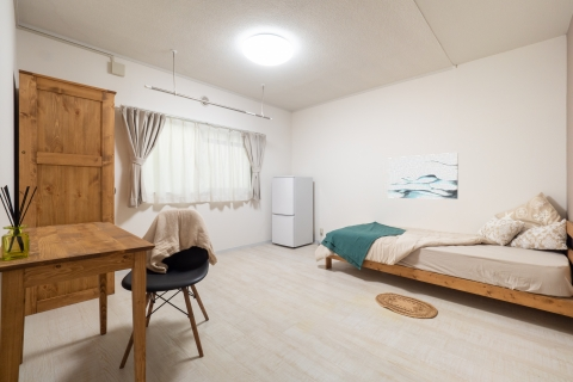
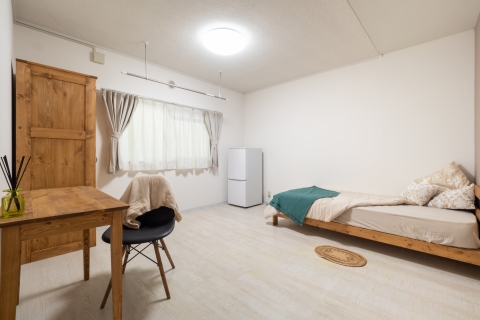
- wall art (419, 177)
